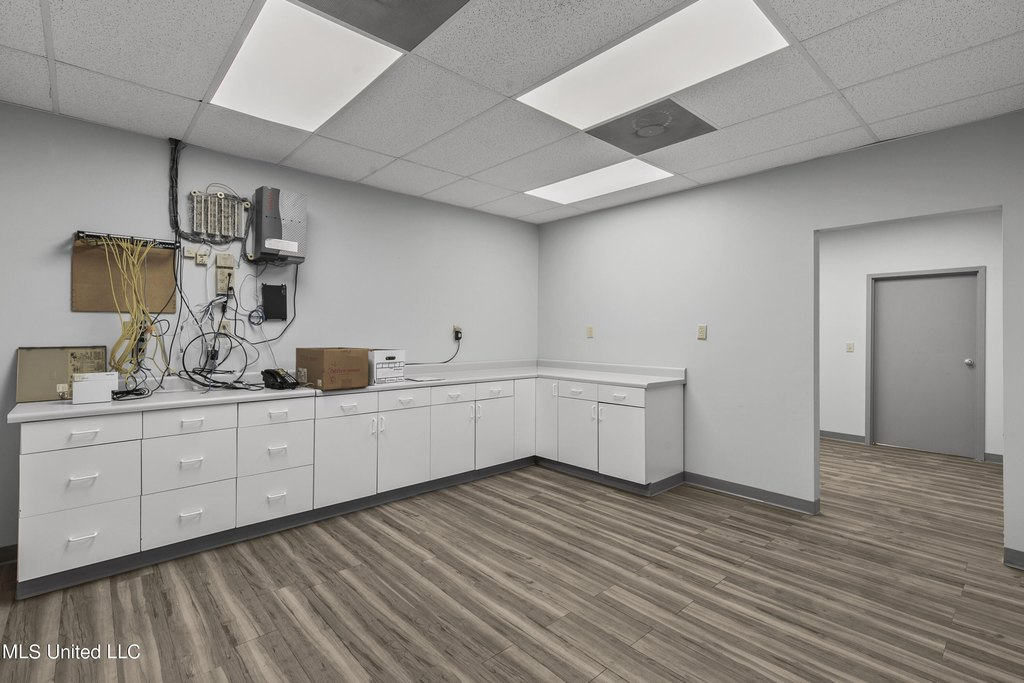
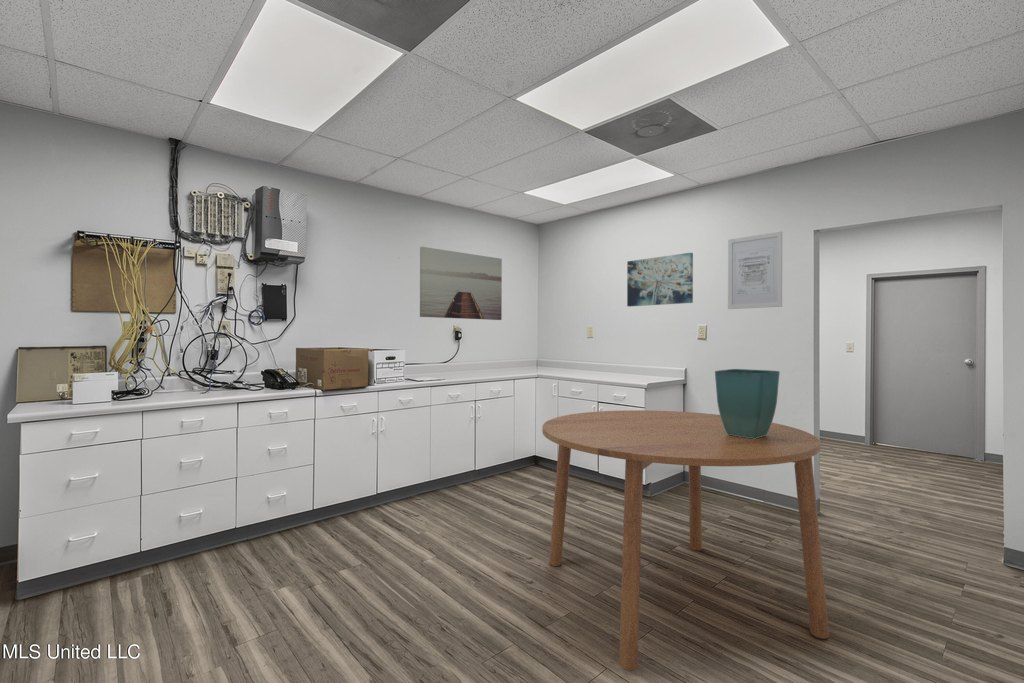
+ flower pot (746, 402)
+ dining table (689, 511)
+ wall art (658, 281)
+ wall art (754, 271)
+ wall art (463, 285)
